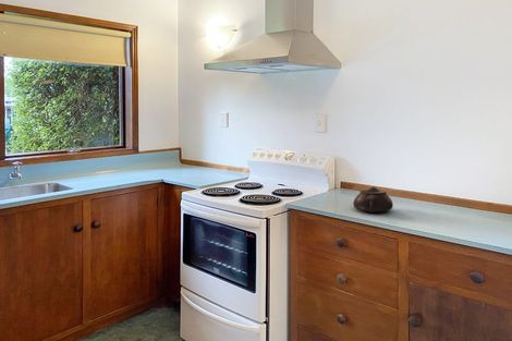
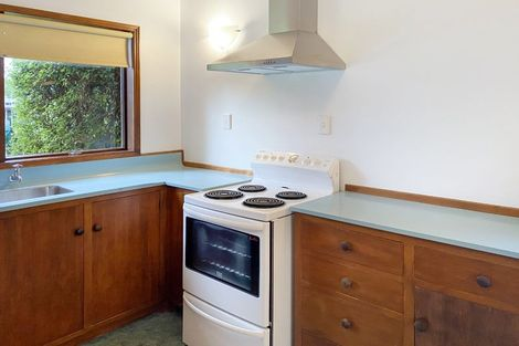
- teapot (371, 198)
